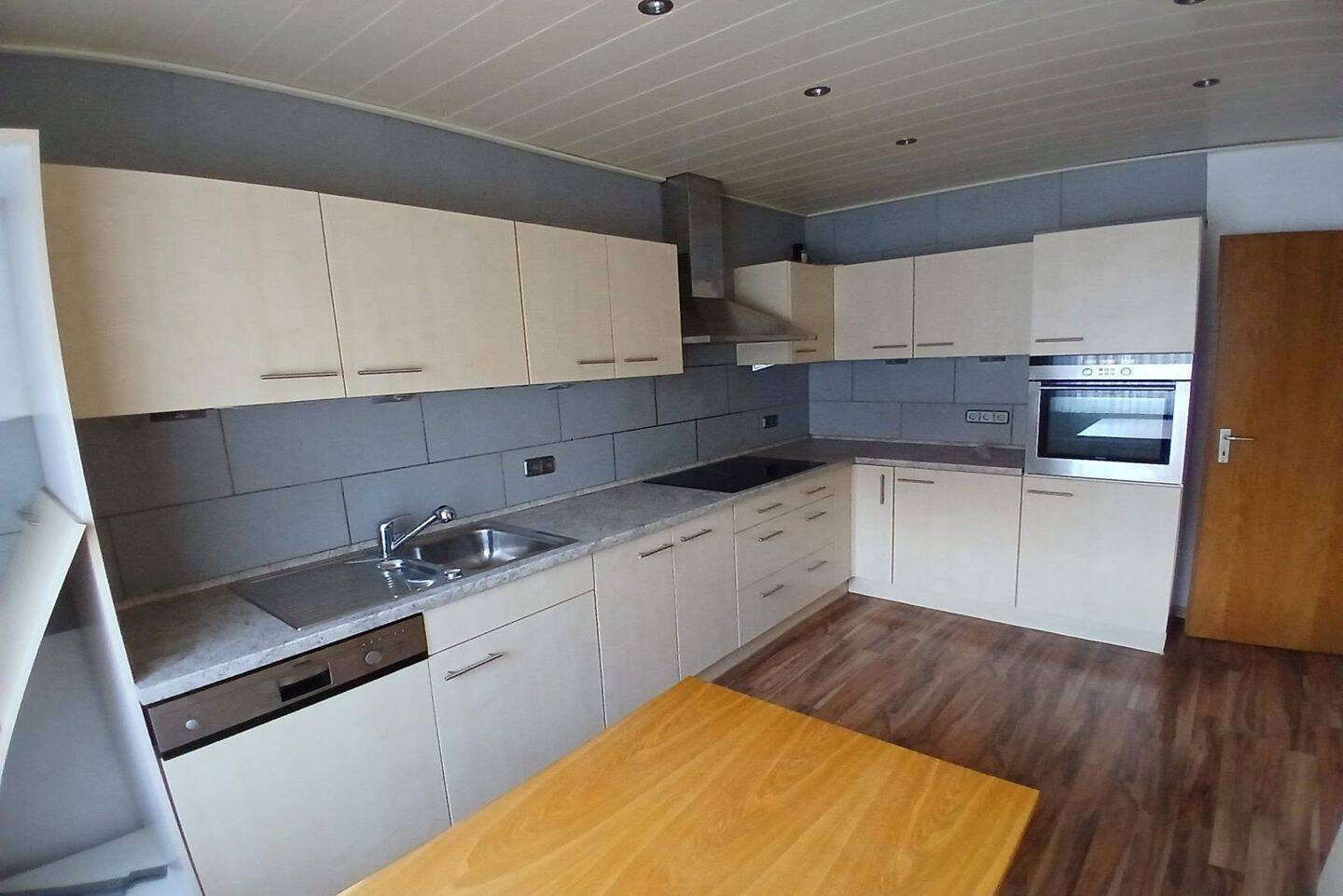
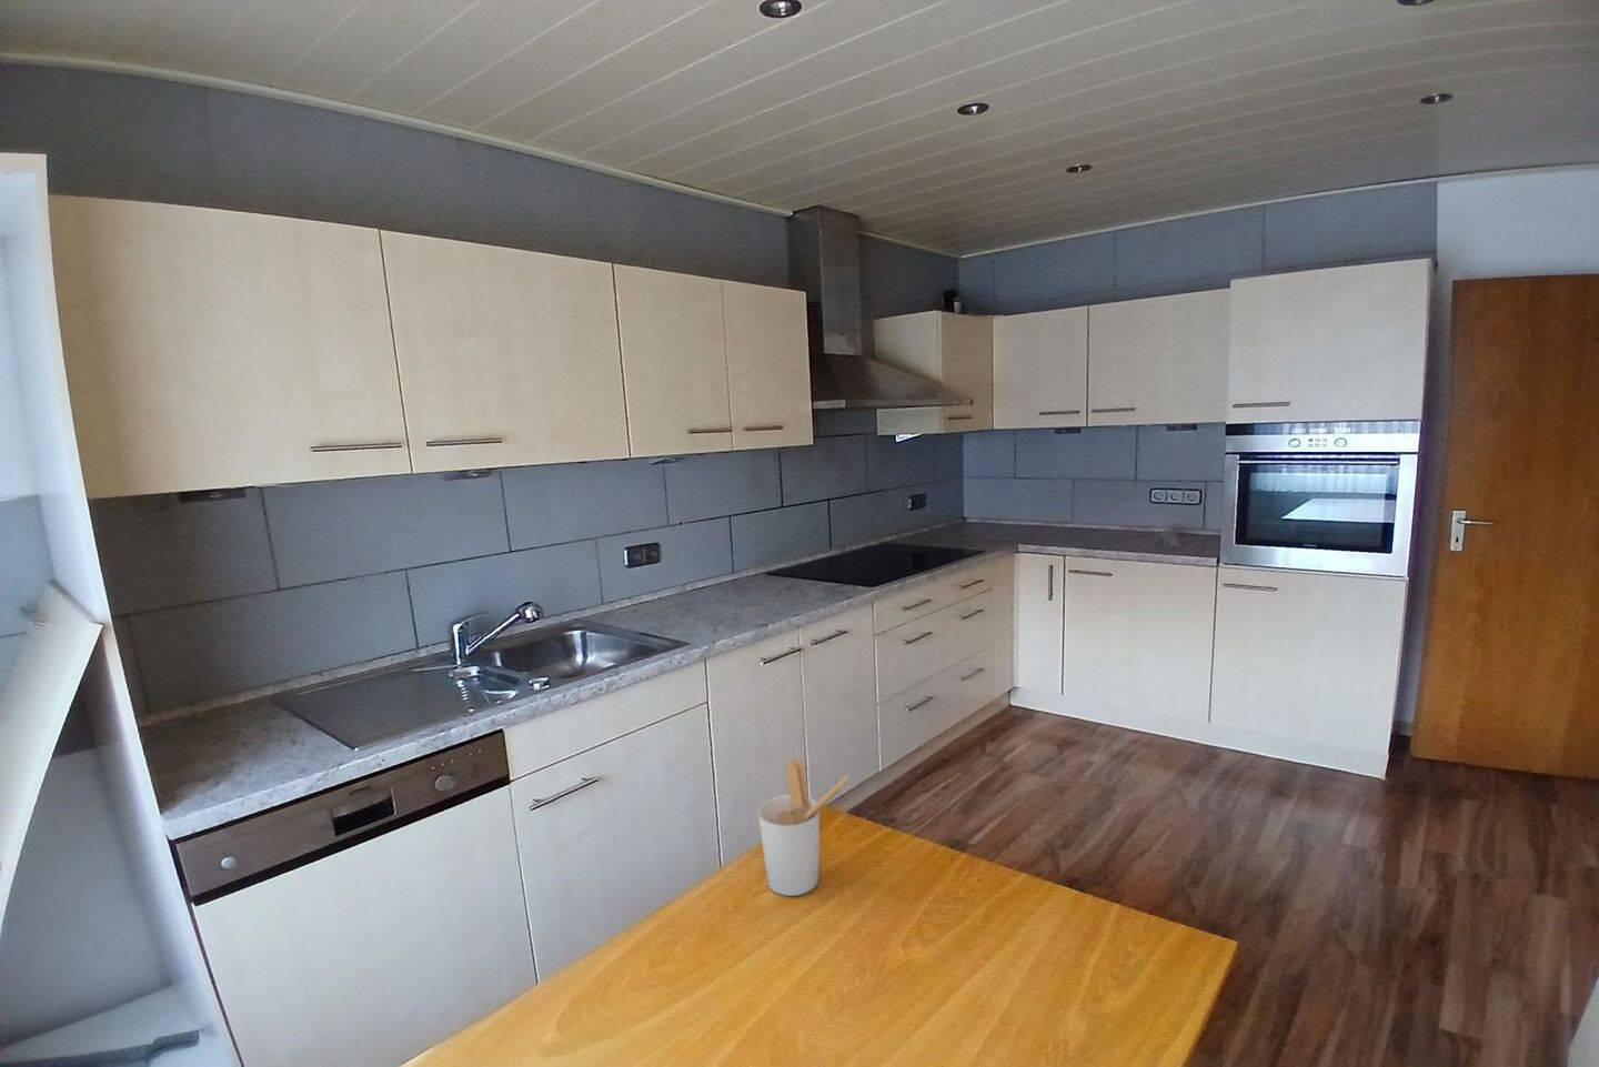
+ utensil holder (805, 829)
